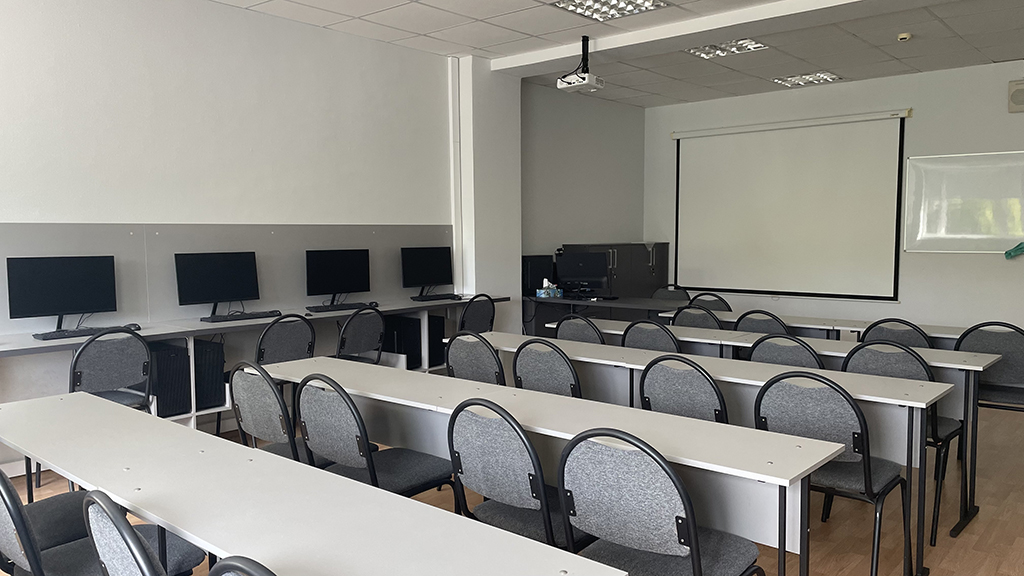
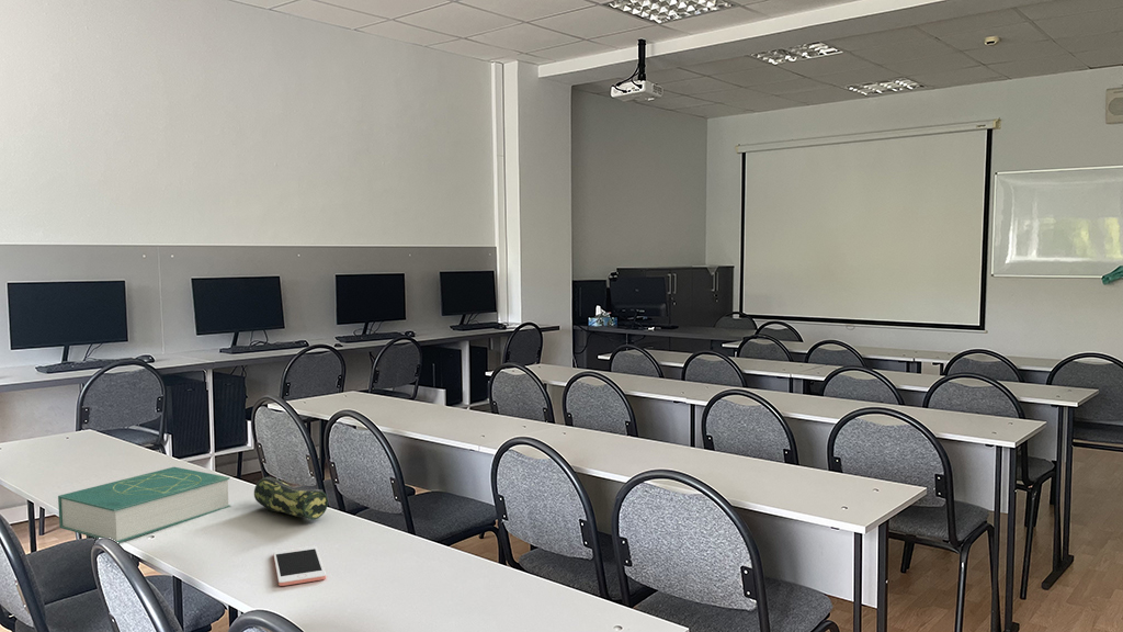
+ pencil case (292, 498)
+ book (147, 501)
+ cell phone (298, 564)
